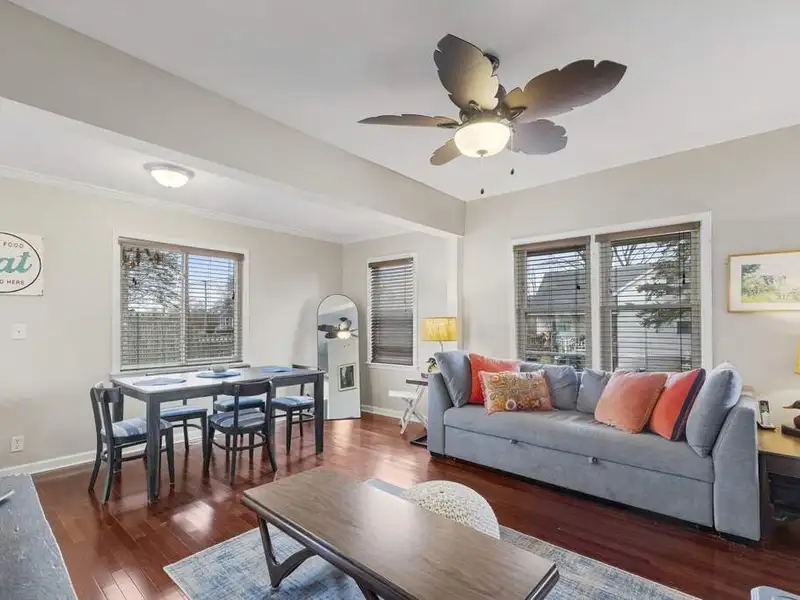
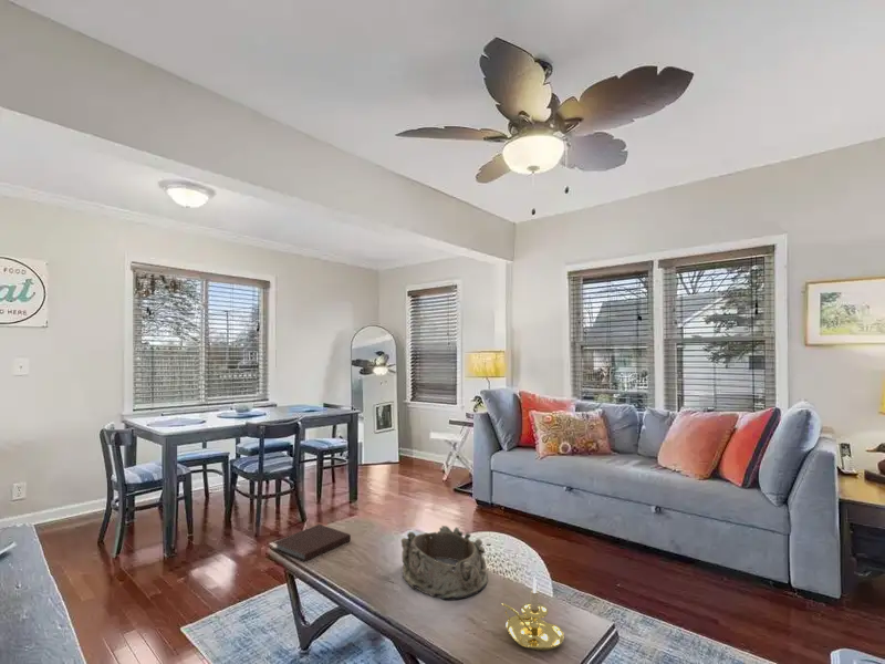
+ candle holder (530, 604)
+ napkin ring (444, 557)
+ notebook (312, 541)
